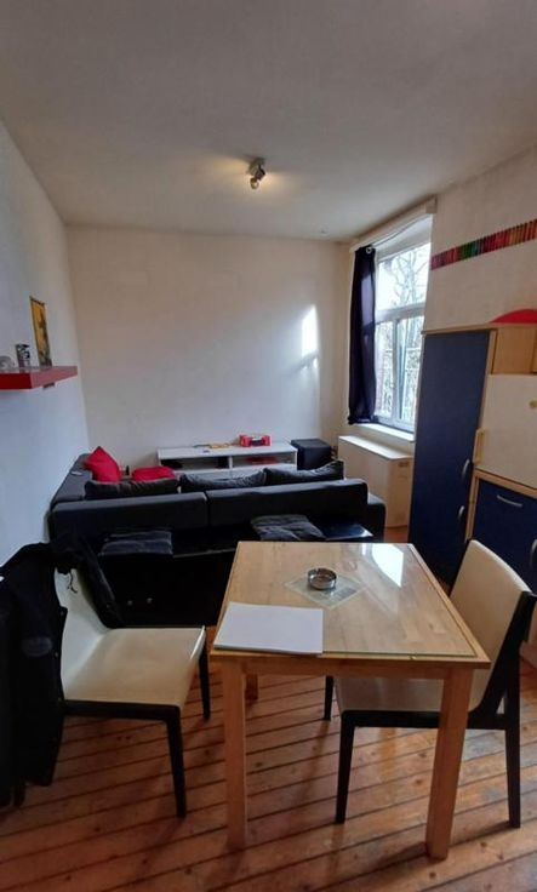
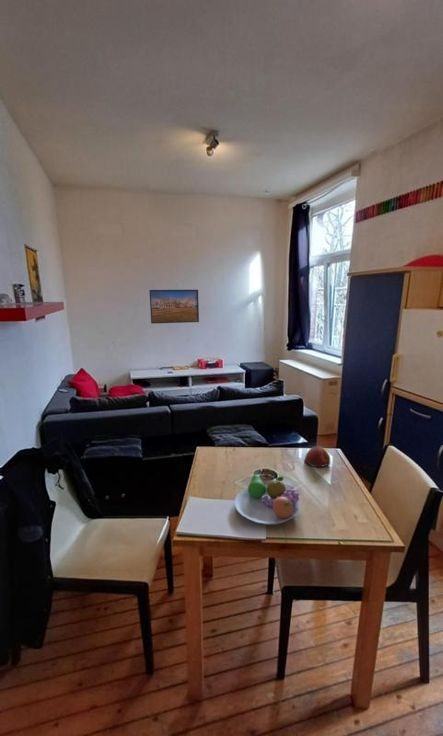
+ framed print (174, 306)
+ apple (317, 455)
+ fruit bowl (266, 495)
